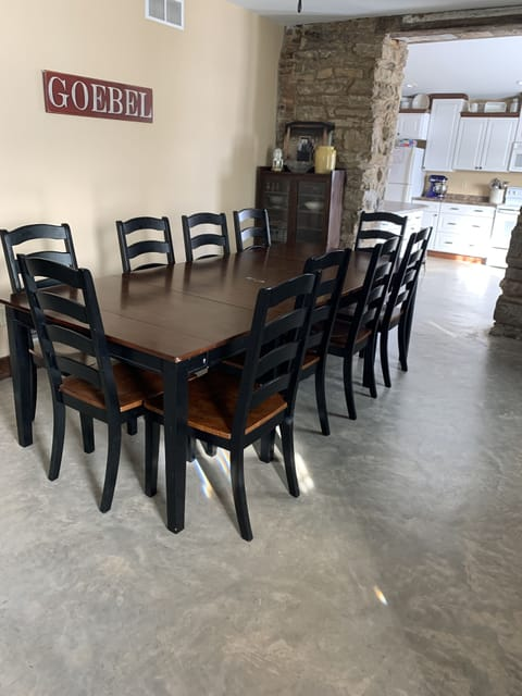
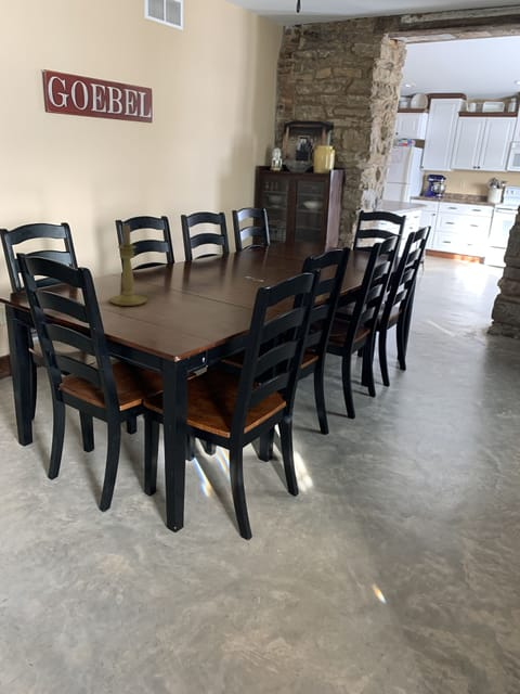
+ candle holder (127, 262)
